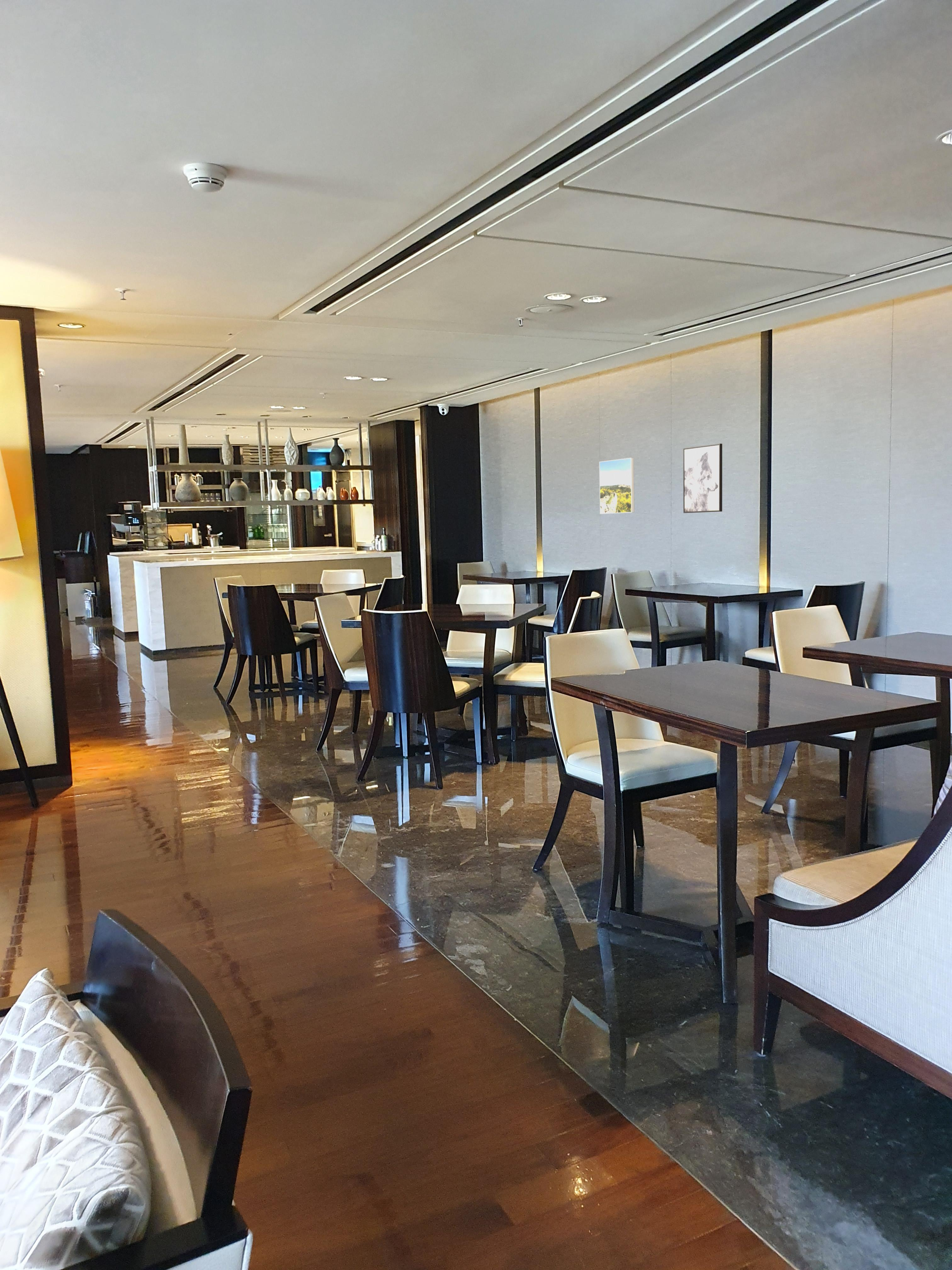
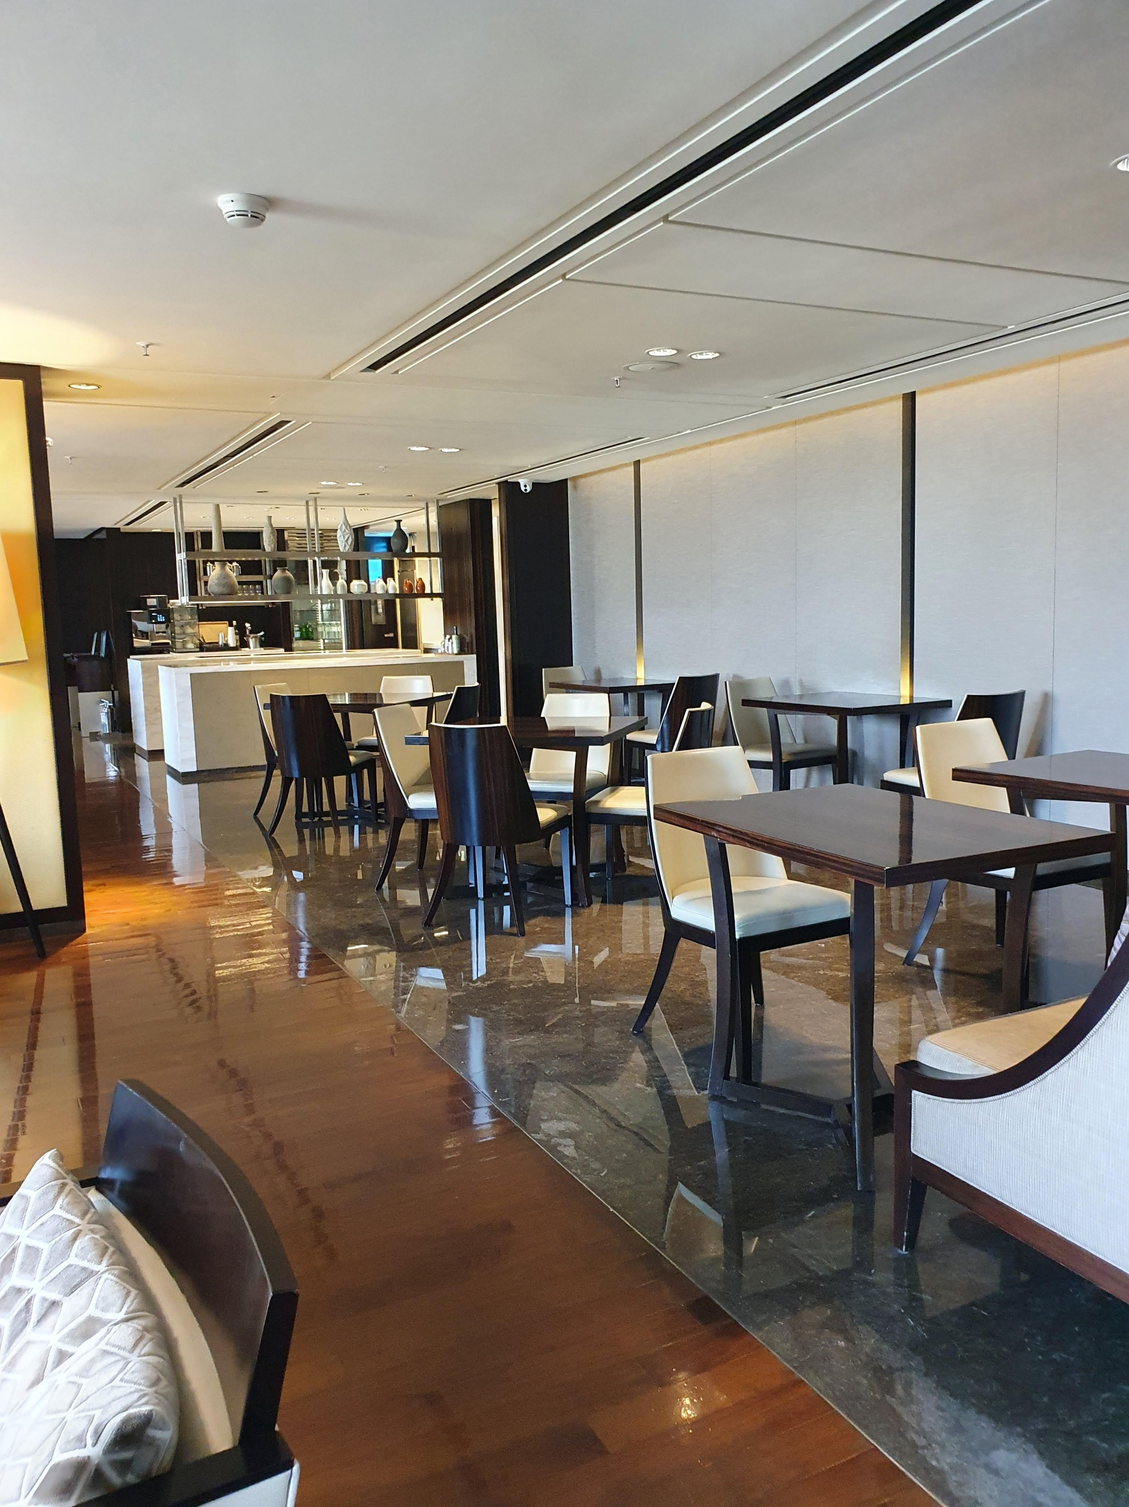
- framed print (616, 486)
- wall art (702, 479)
